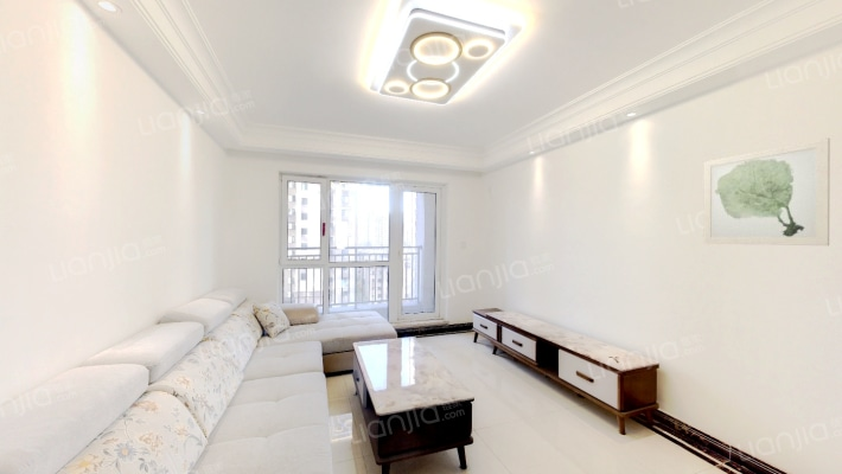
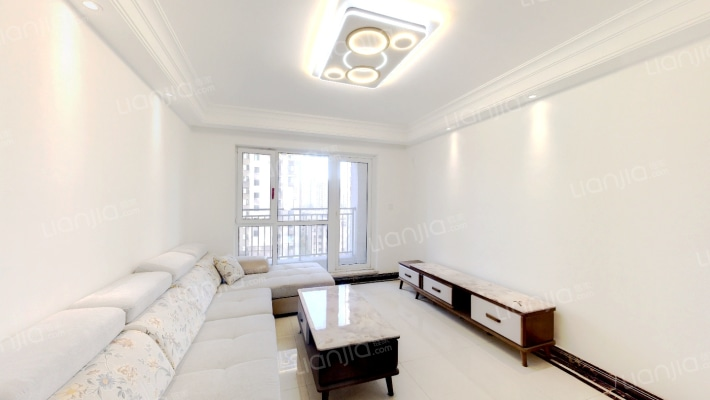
- wall art (758, 198)
